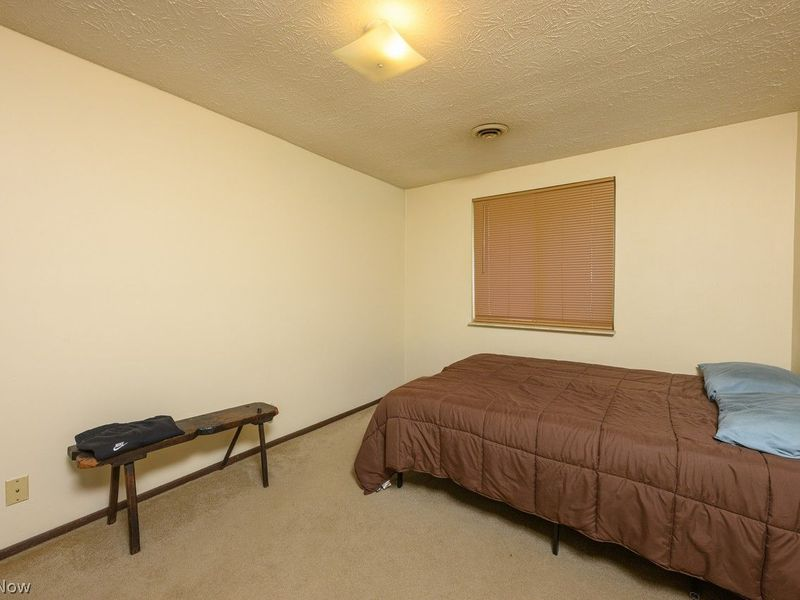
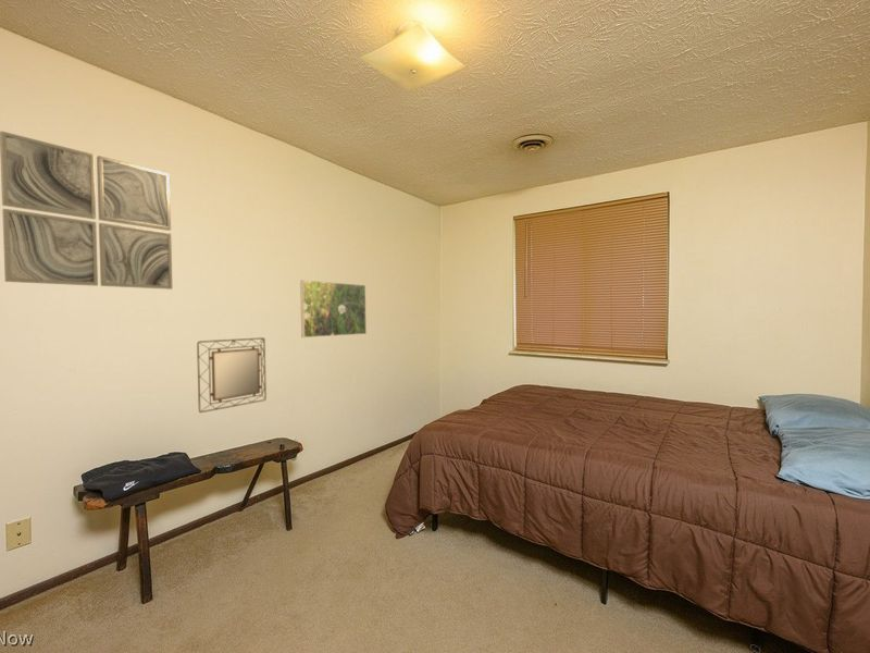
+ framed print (335, 309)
+ wall art (95, 222)
+ home mirror (235, 372)
